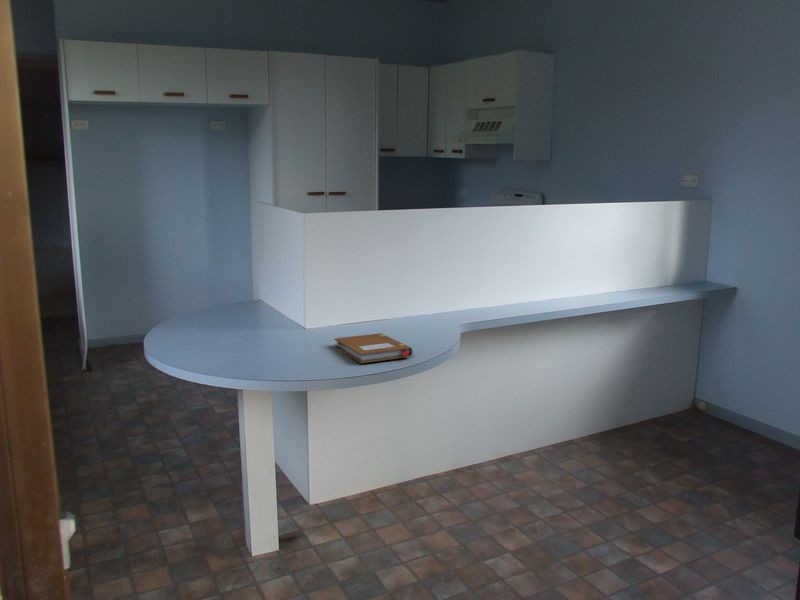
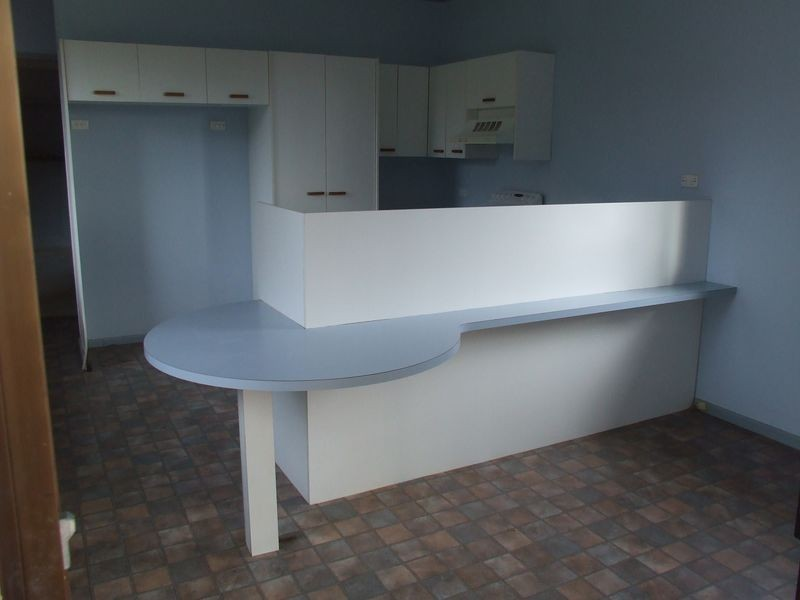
- notebook (373, 347)
